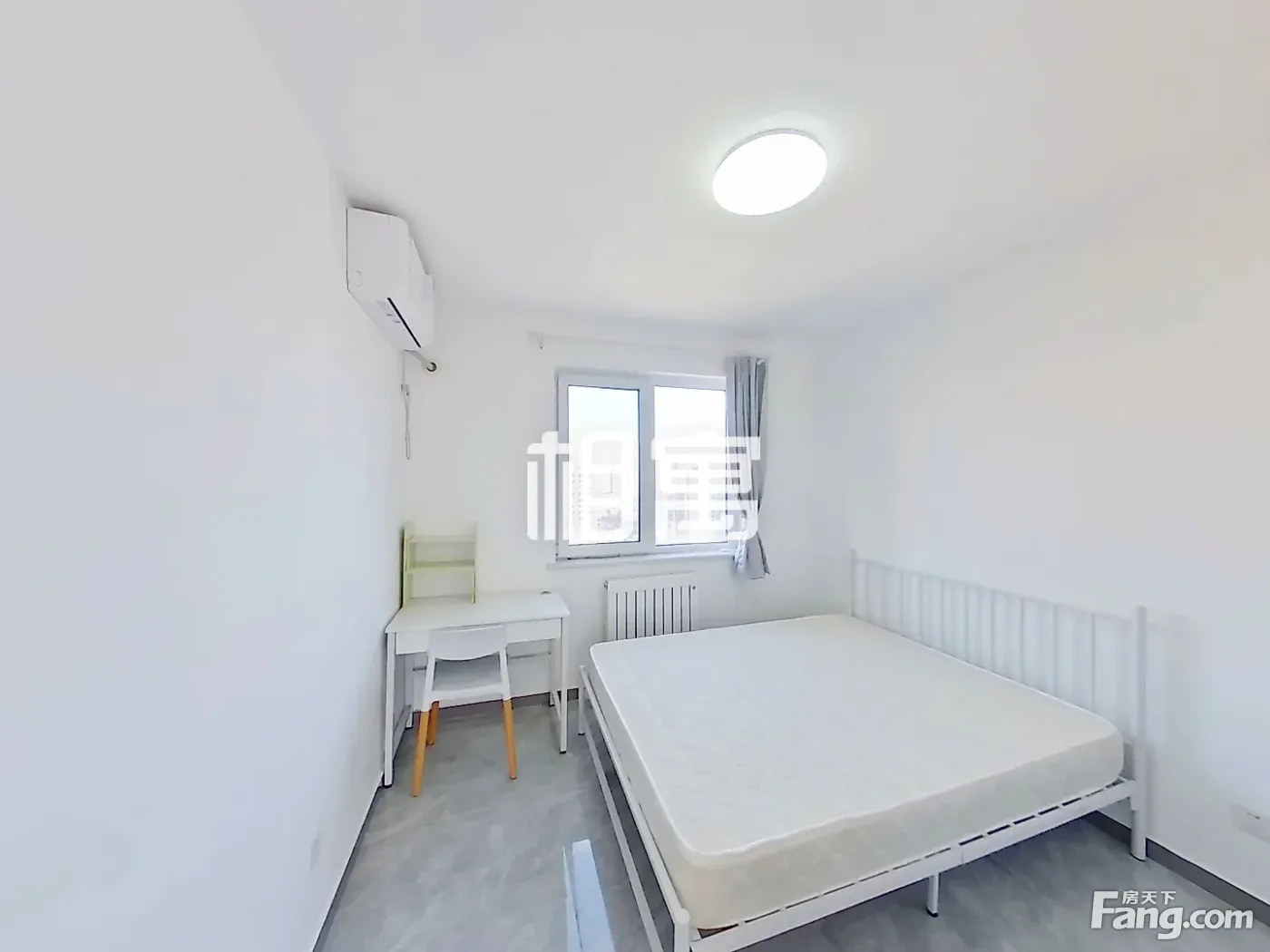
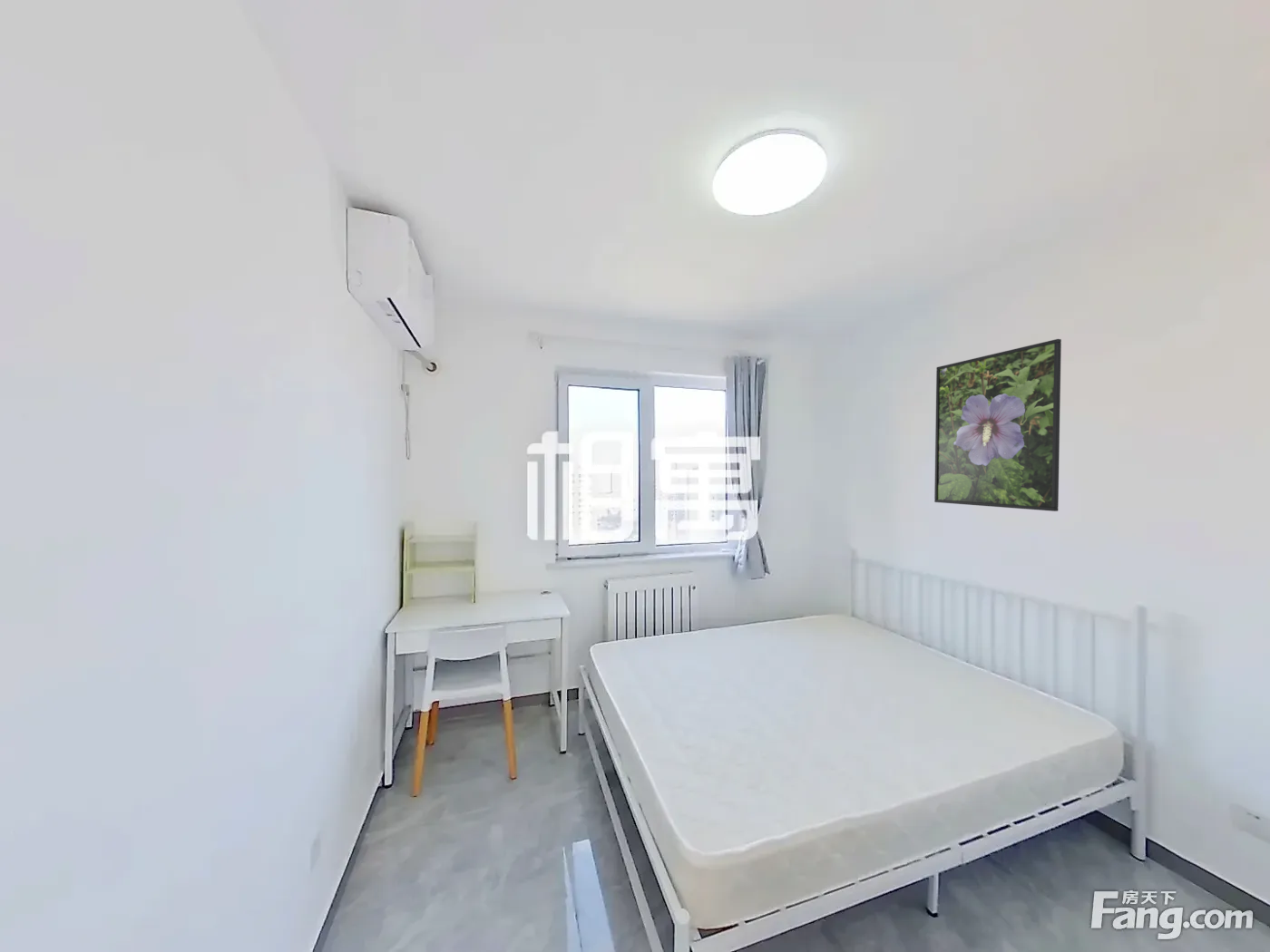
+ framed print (990, 430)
